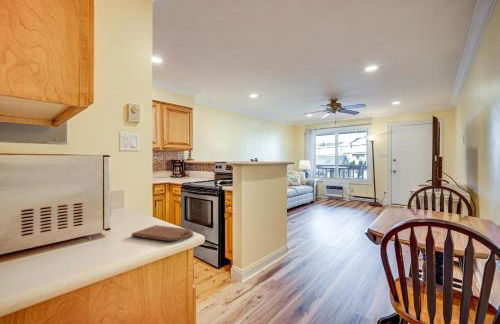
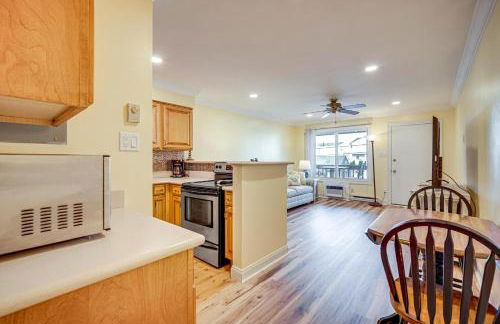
- cutting board (165, 232)
